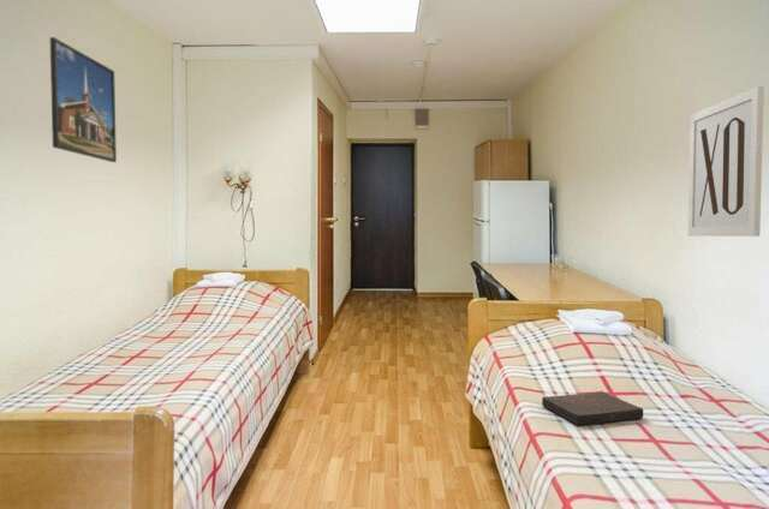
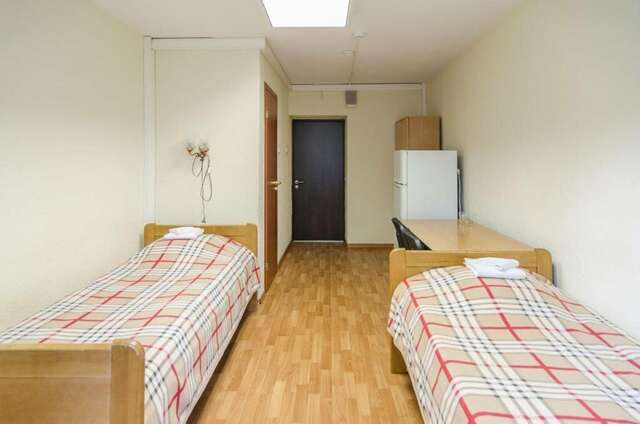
- book (590, 407)
- wall art (721, 169)
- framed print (85, 106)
